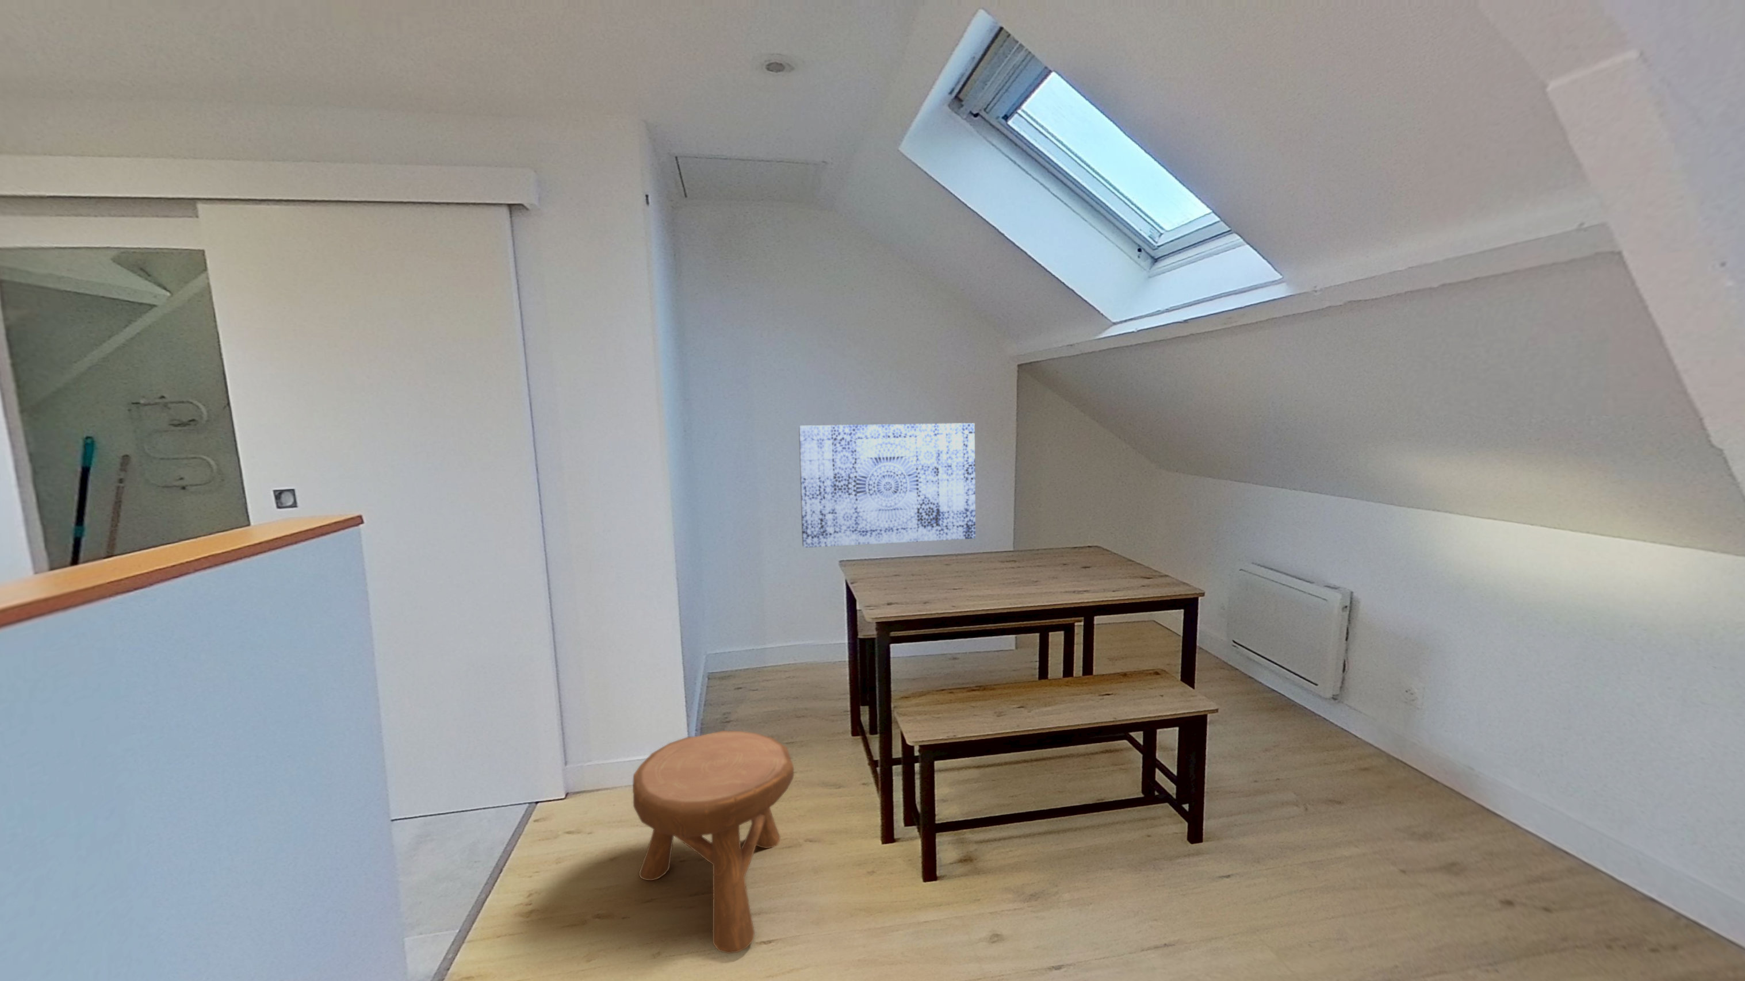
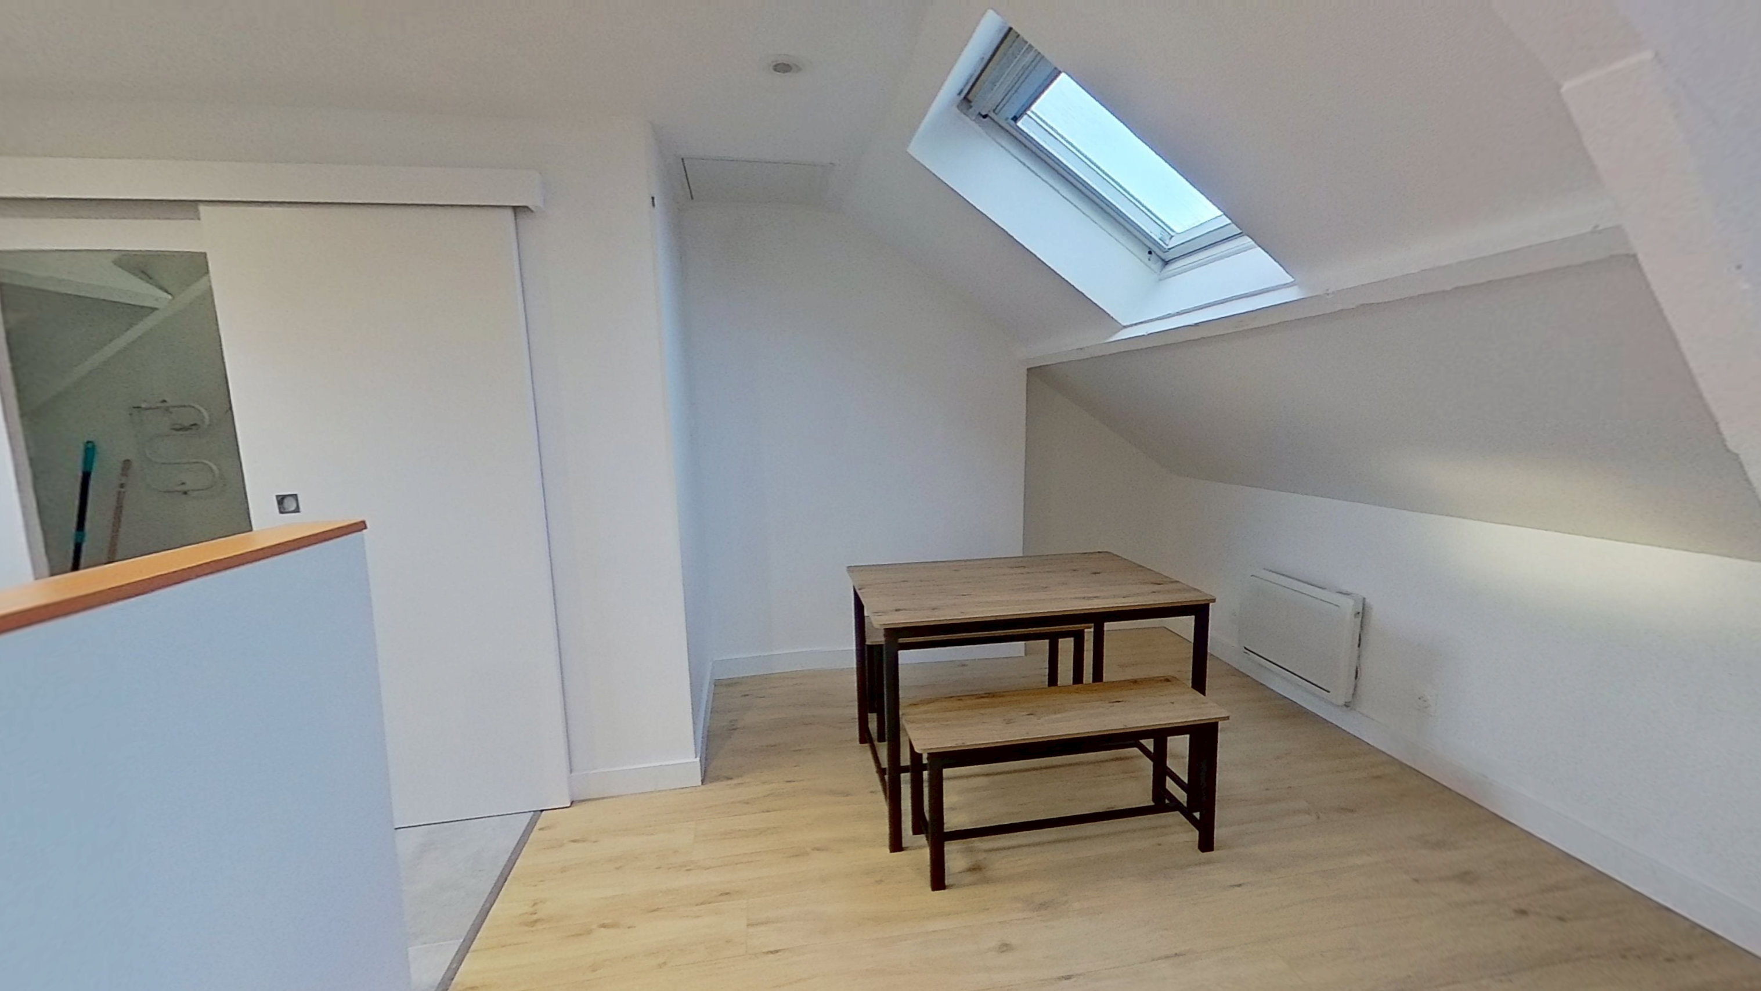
- stool (719, 829)
- wall art (889, 484)
